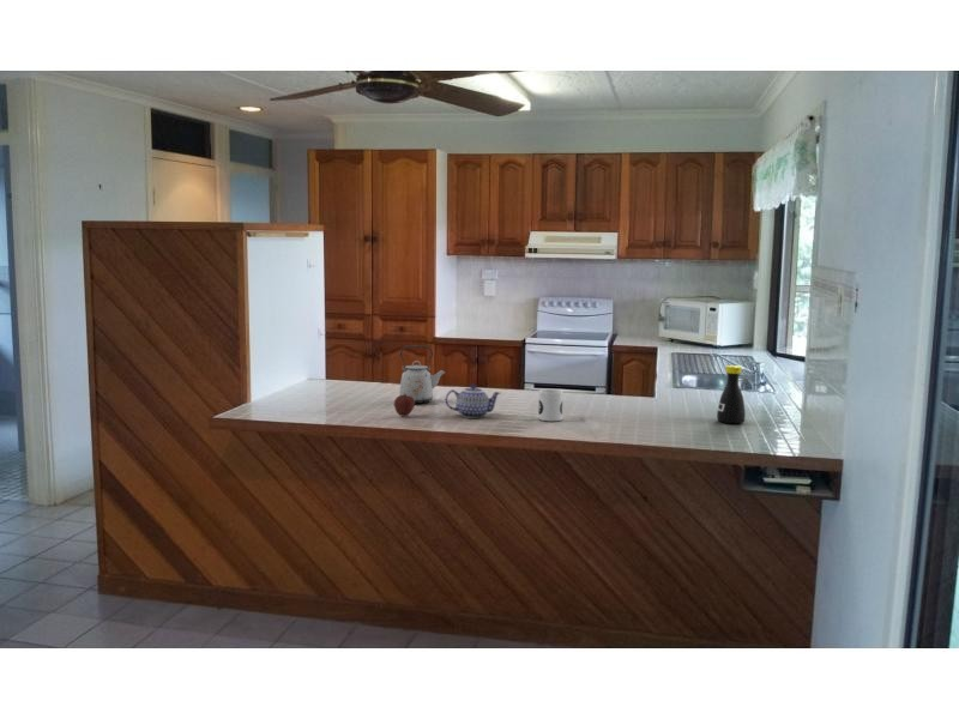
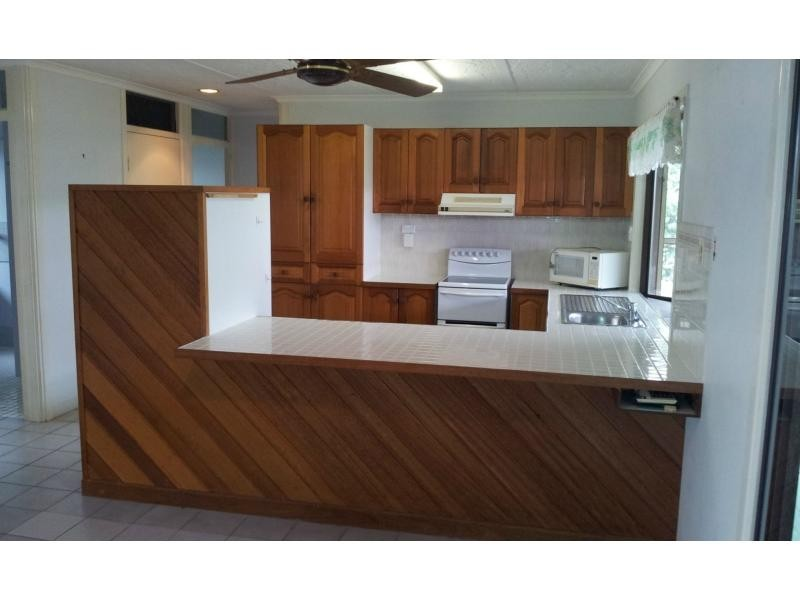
- kettle (422, 373)
- bottle (731, 393)
- mug (549, 404)
- fruit (404, 405)
- teapot (472, 399)
